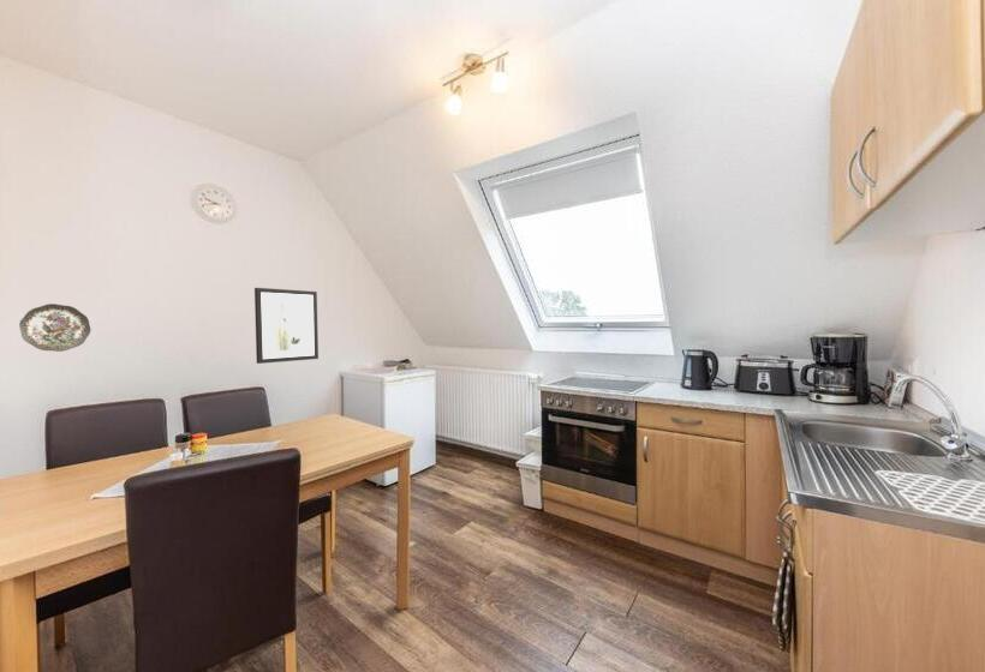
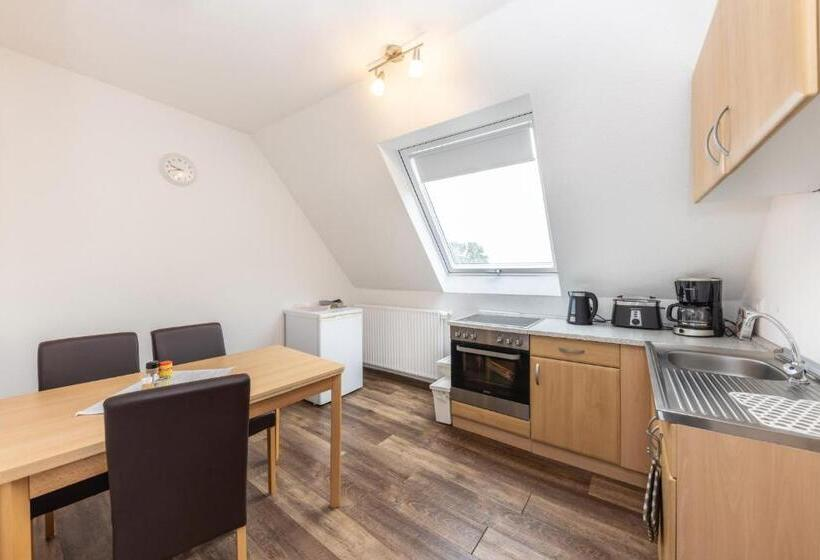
- wall art (288, 325)
- decorative plate (56, 328)
